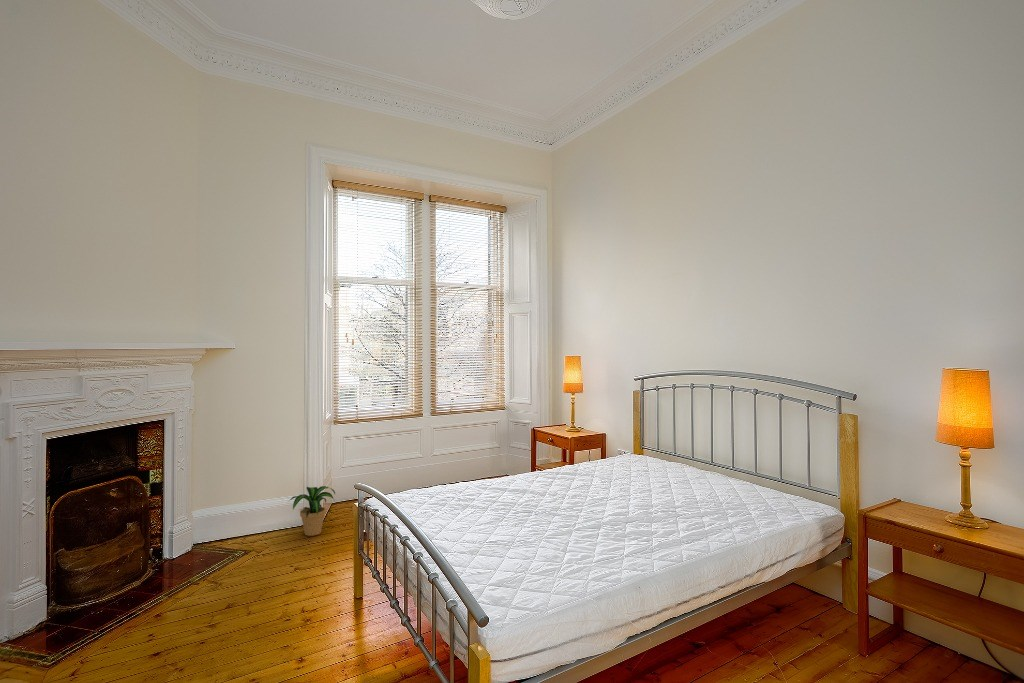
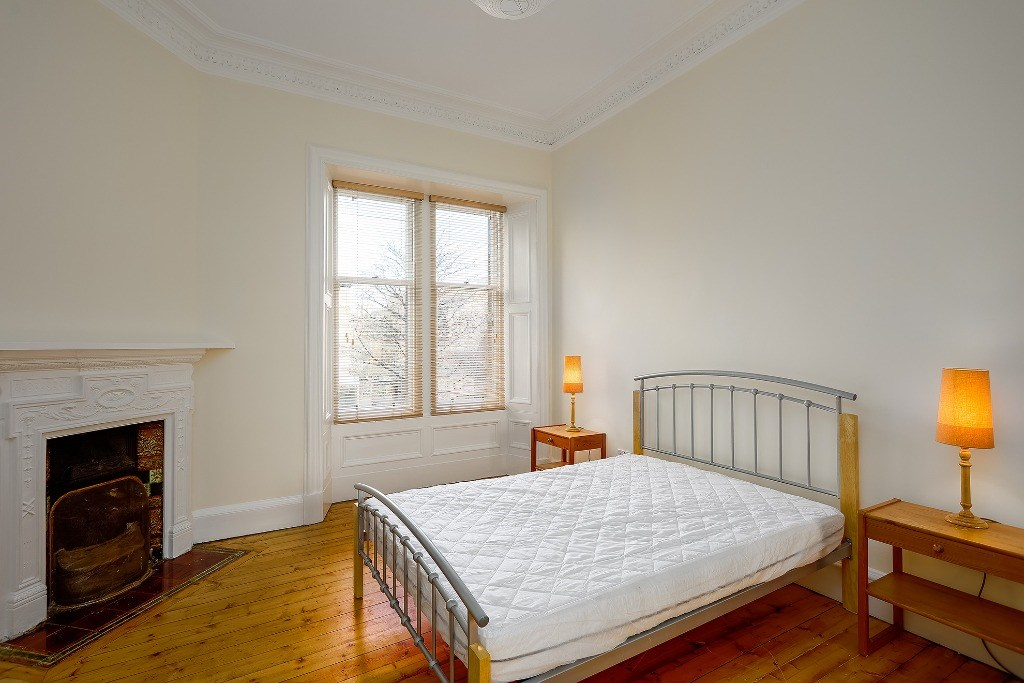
- potted plant (313, 511)
